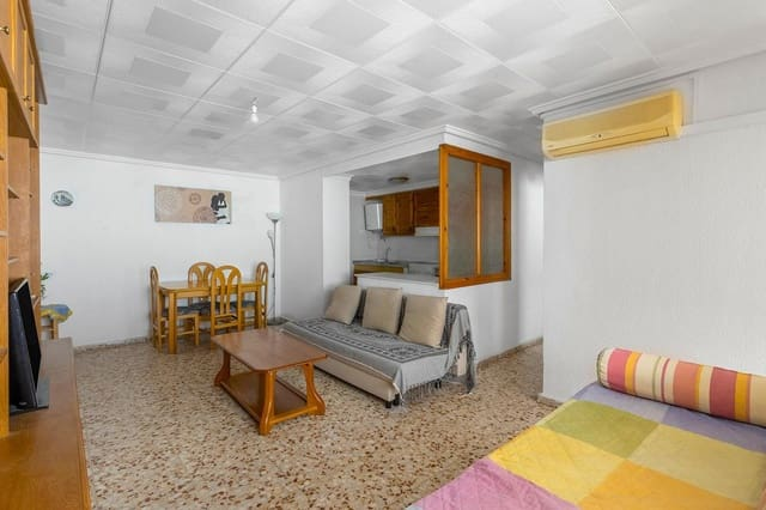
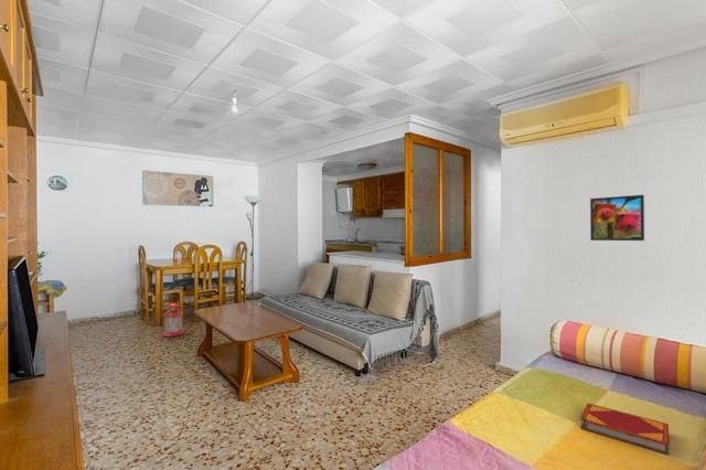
+ lantern (173, 318)
+ hardback book (623, 426)
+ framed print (616, 218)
